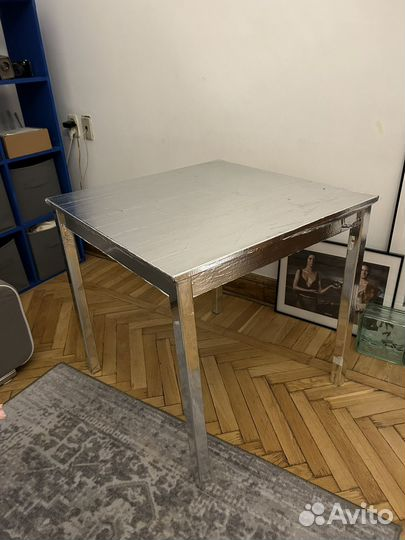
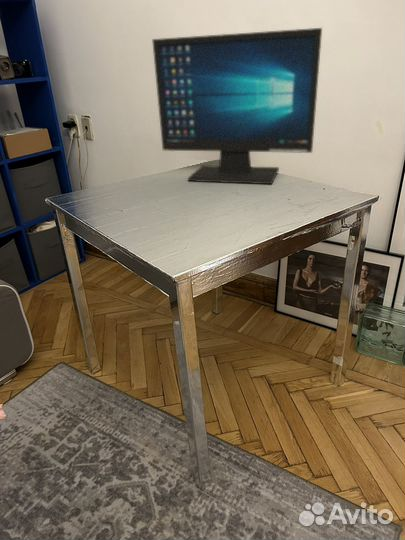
+ computer monitor (233, 110)
